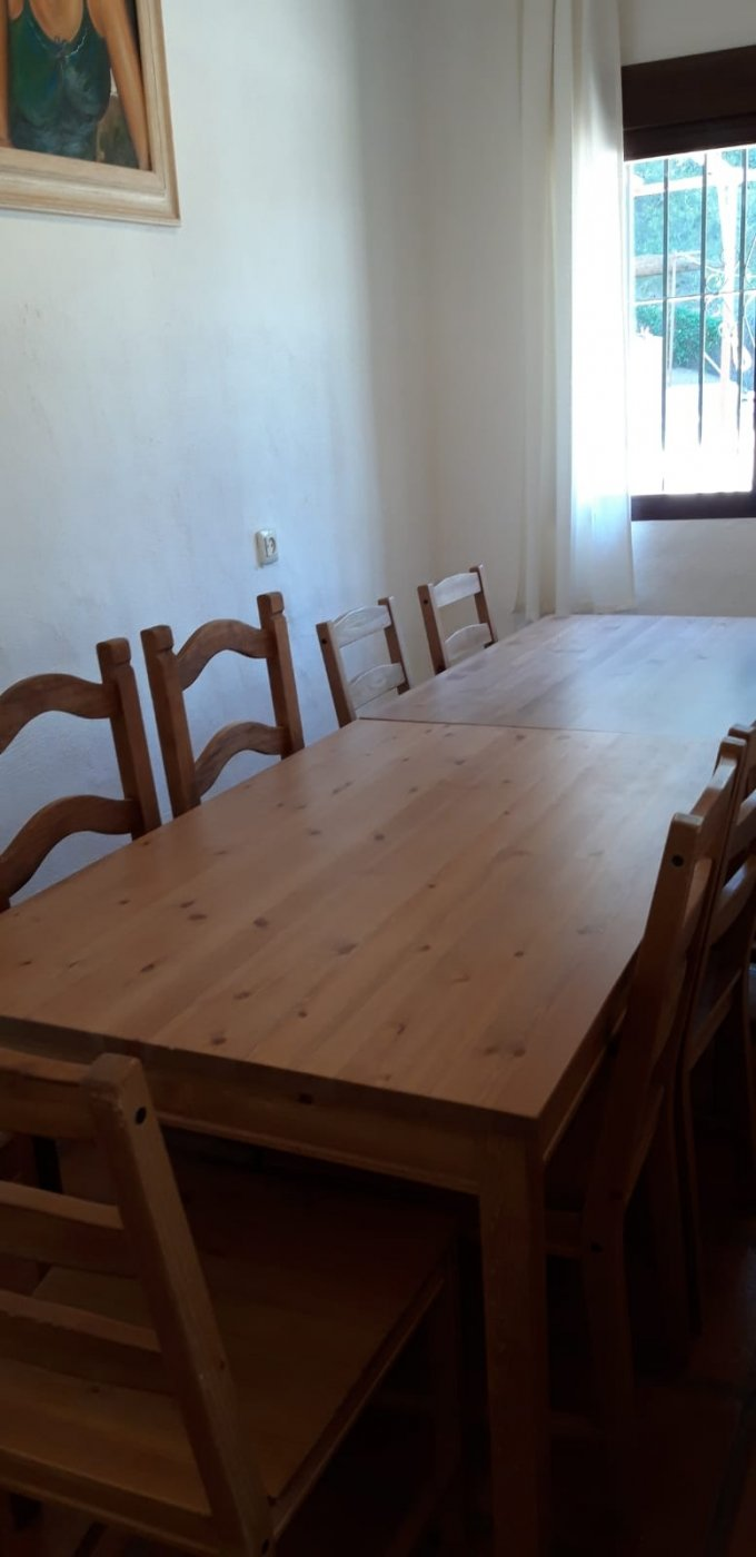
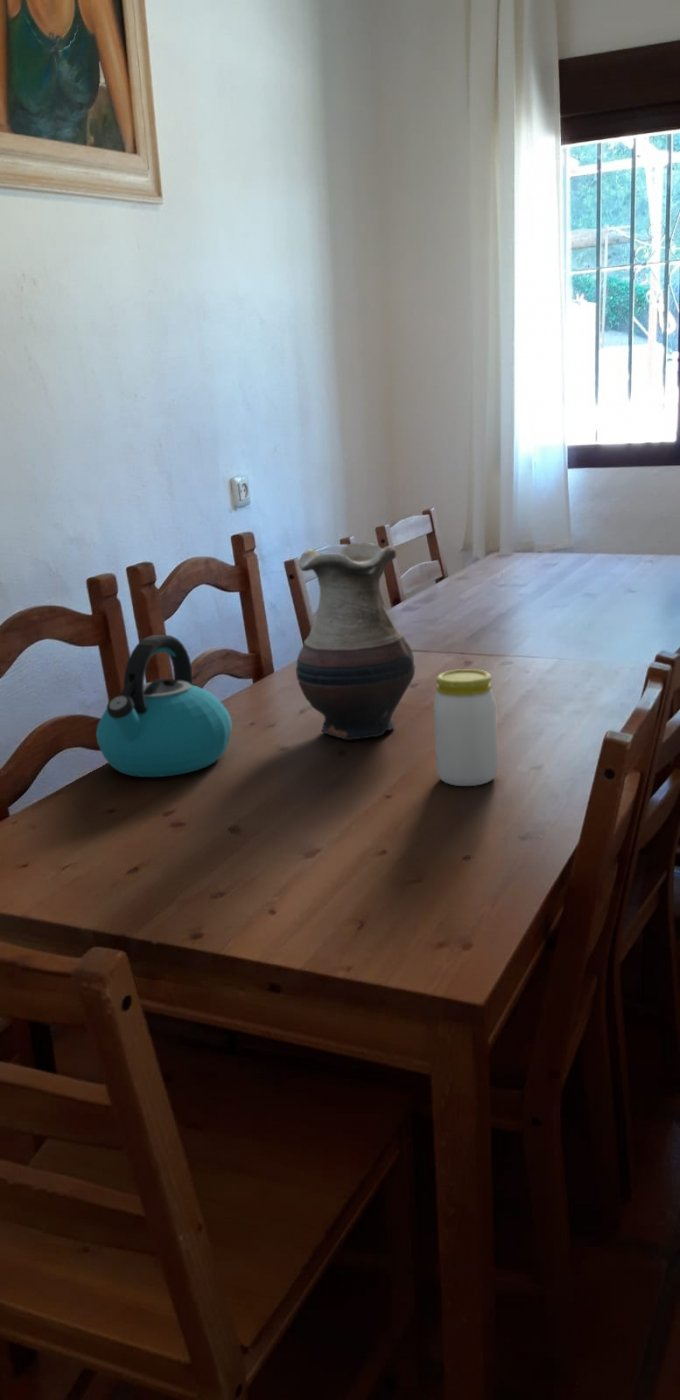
+ vase (353, 640)
+ jar (465, 726)
+ kettle (156, 702)
